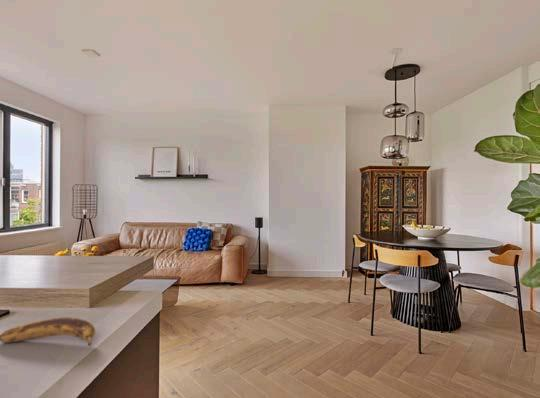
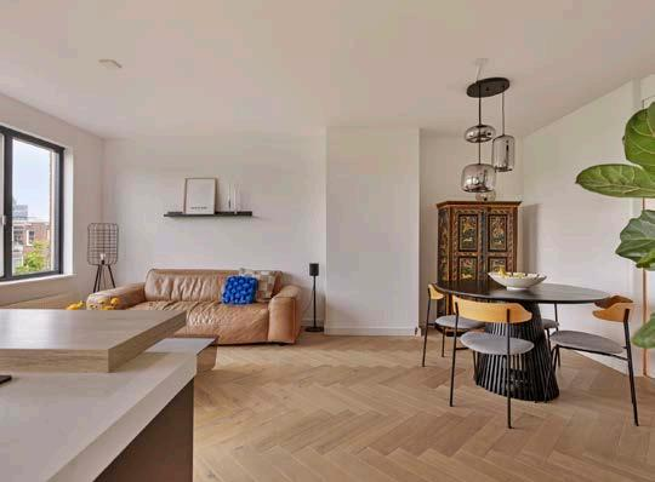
- banana (50, 330)
